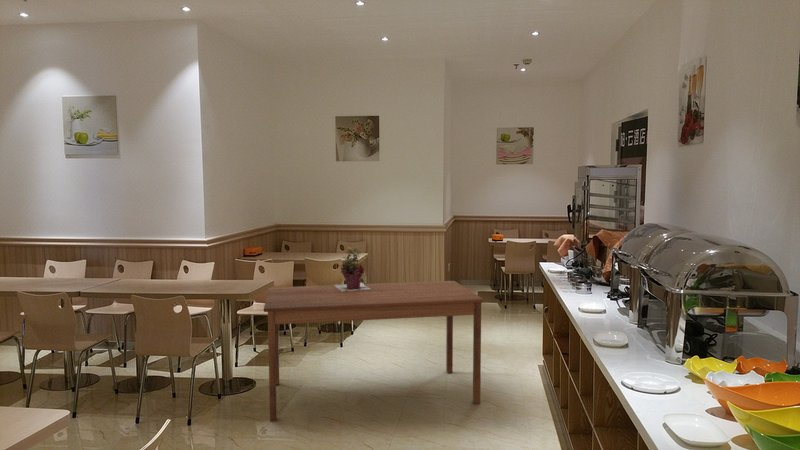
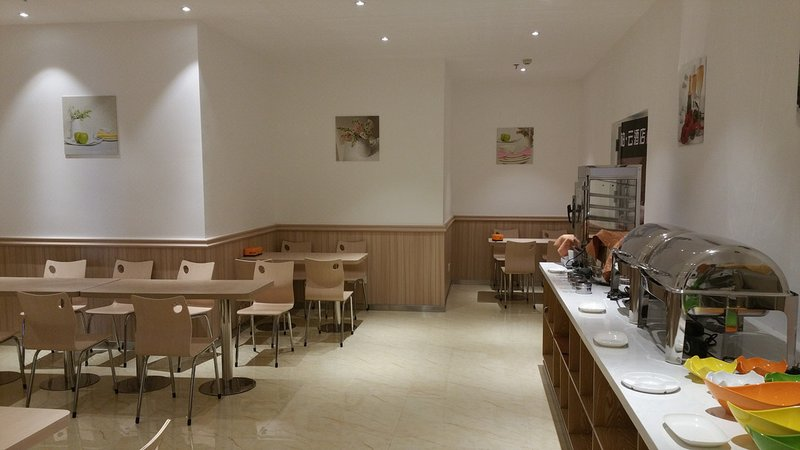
- potted flower (352, 266)
- dining table (371, 319)
